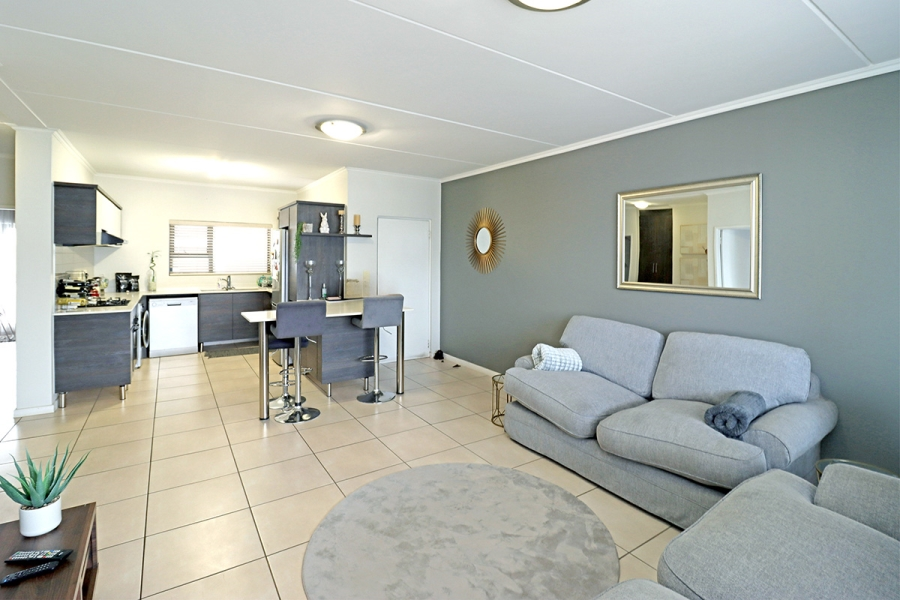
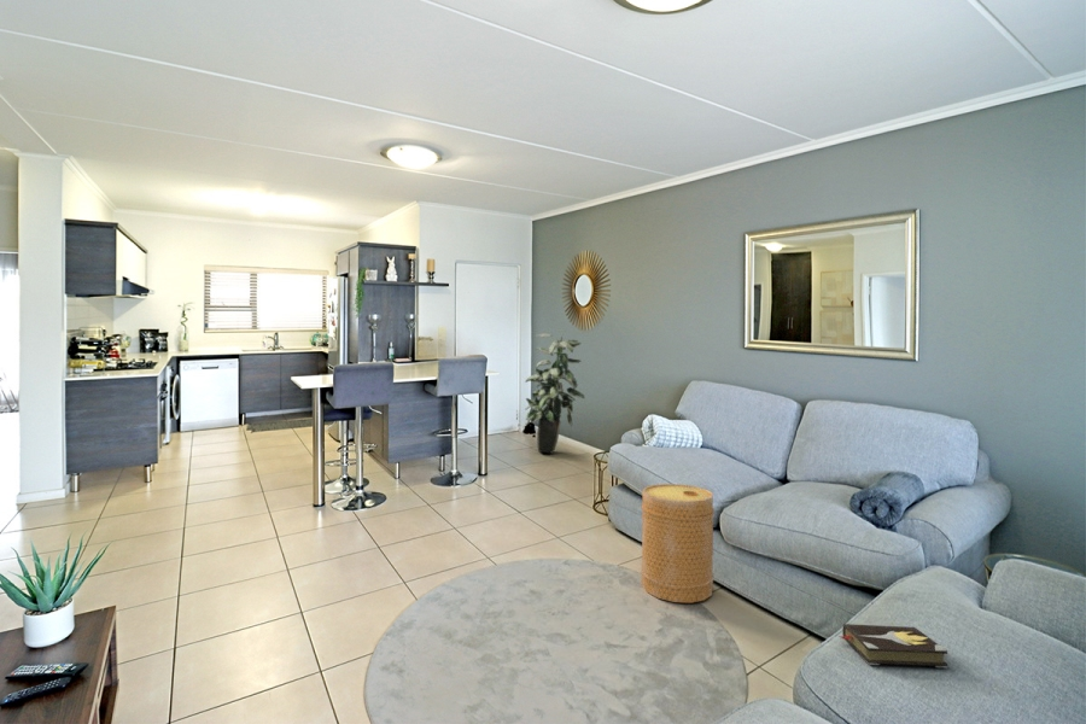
+ basket (677, 539)
+ indoor plant (550, 392)
+ hardback book (892, 642)
